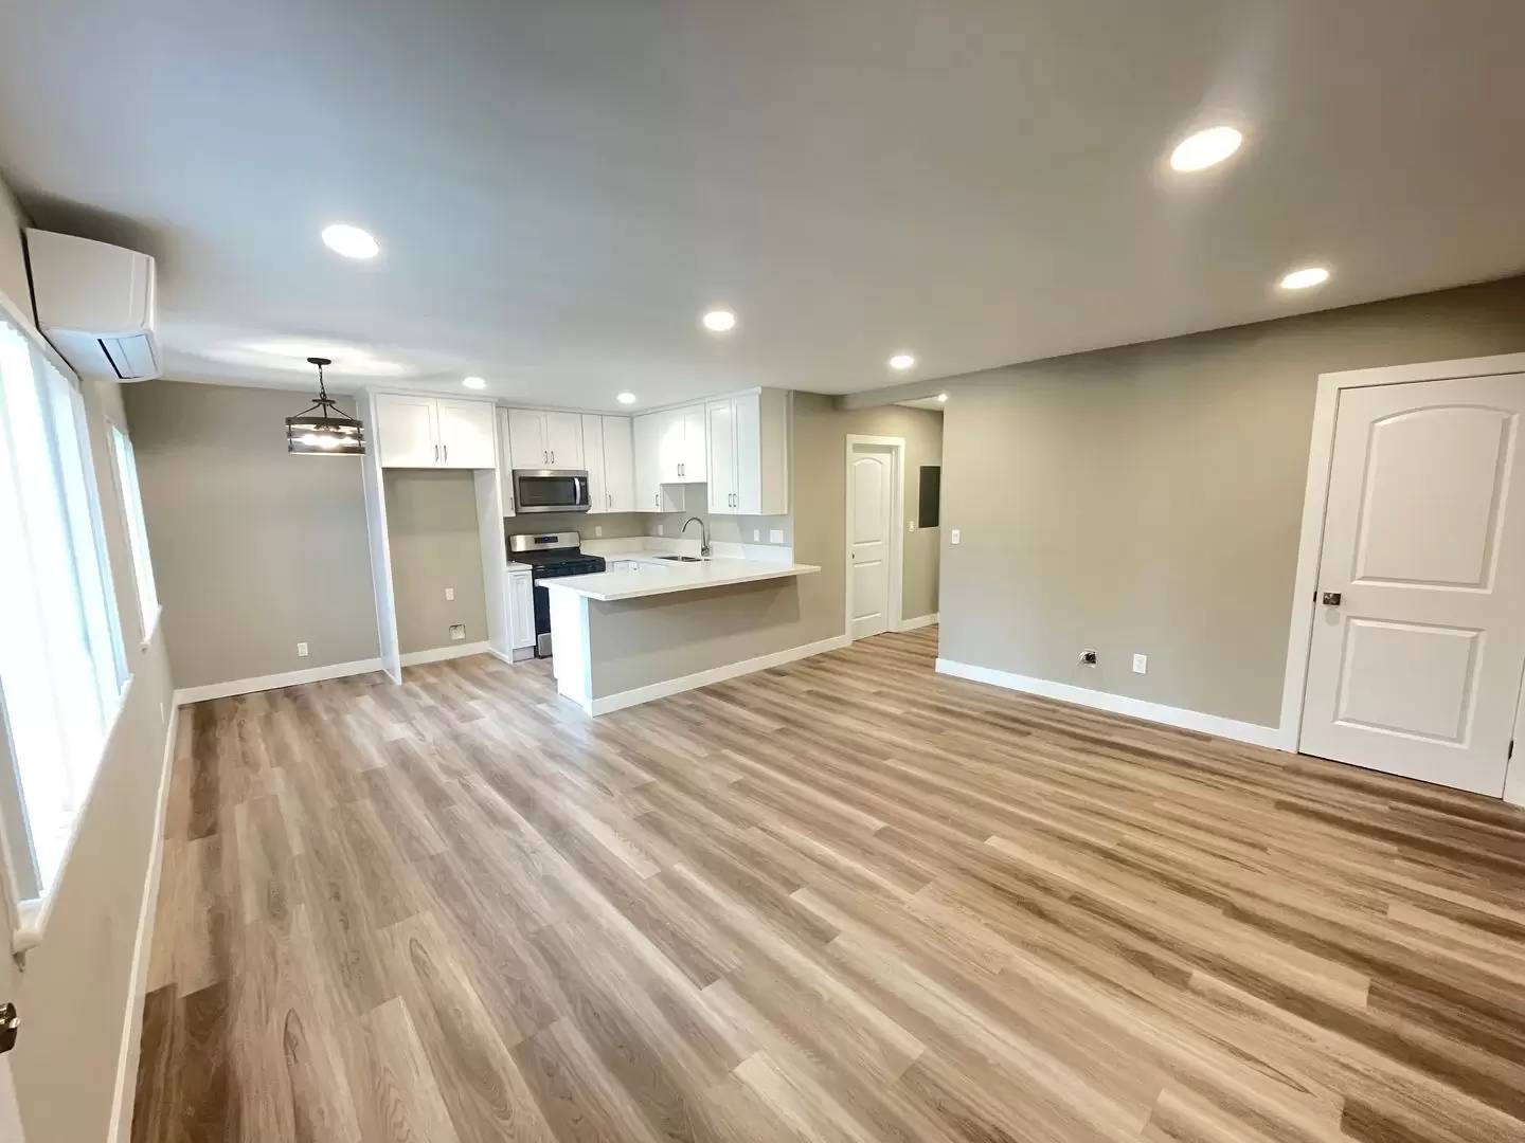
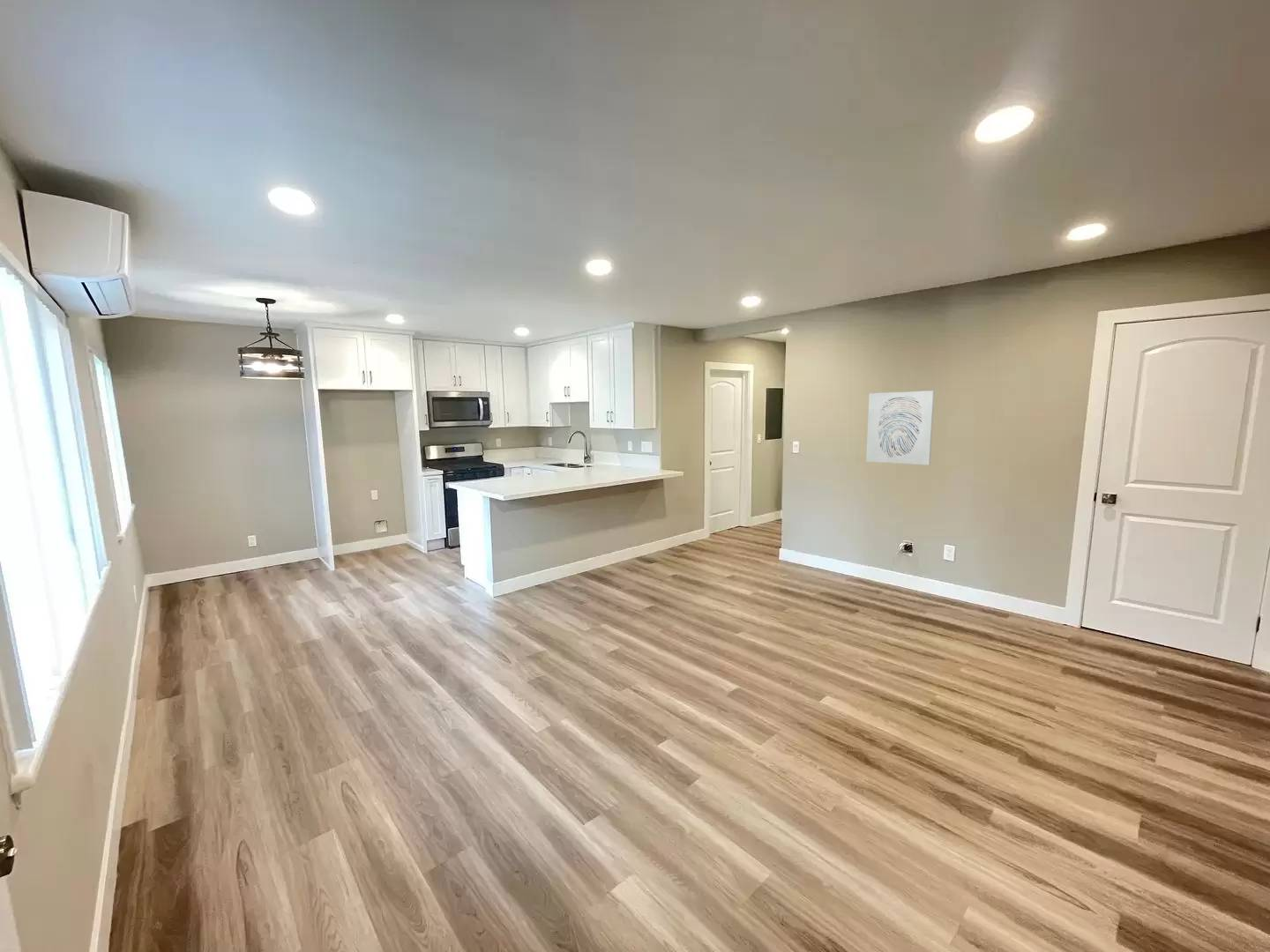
+ wall art (898, 428)
